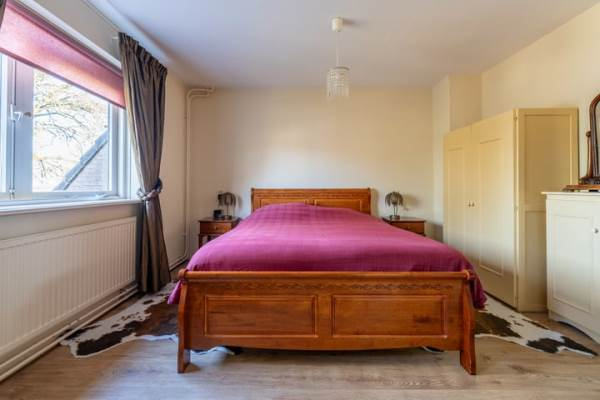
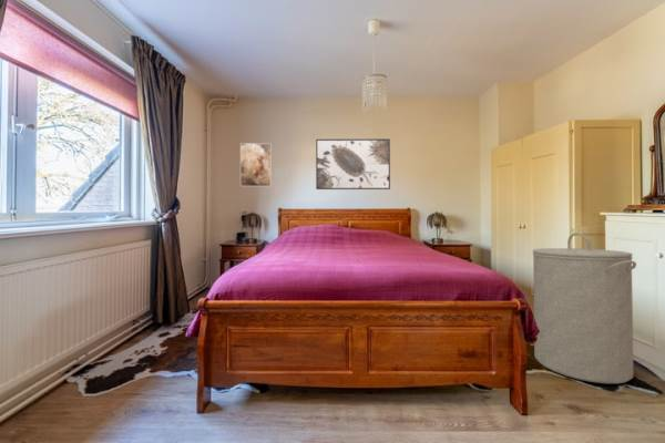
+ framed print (255, 164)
+ laundry hamper (579, 298)
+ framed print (352, 164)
